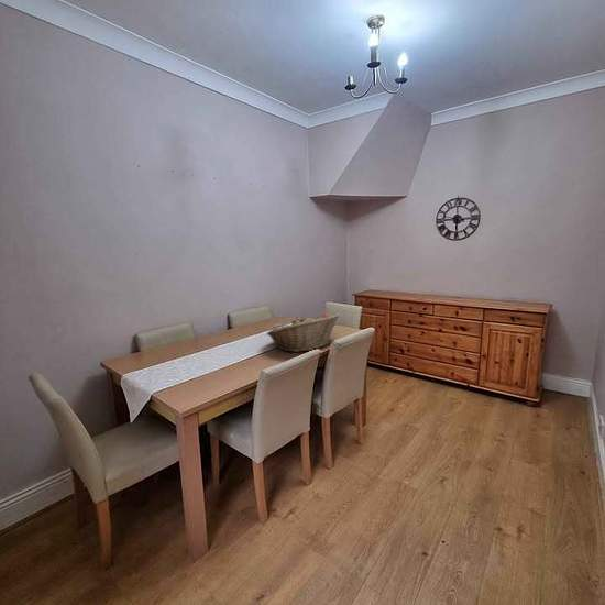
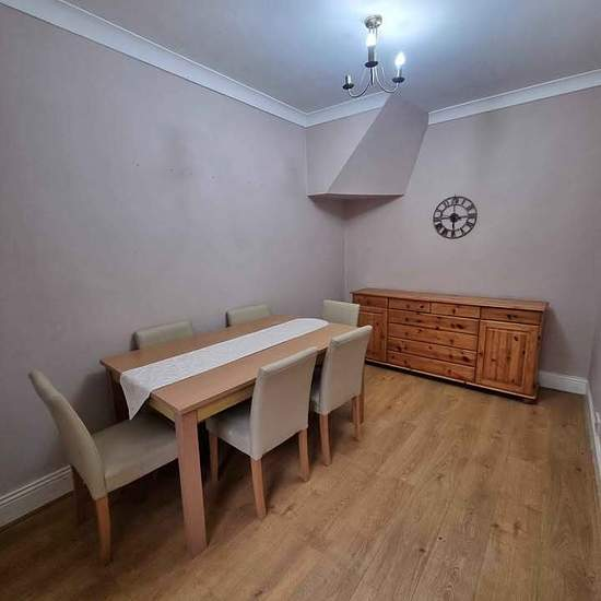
- fruit basket (305, 329)
